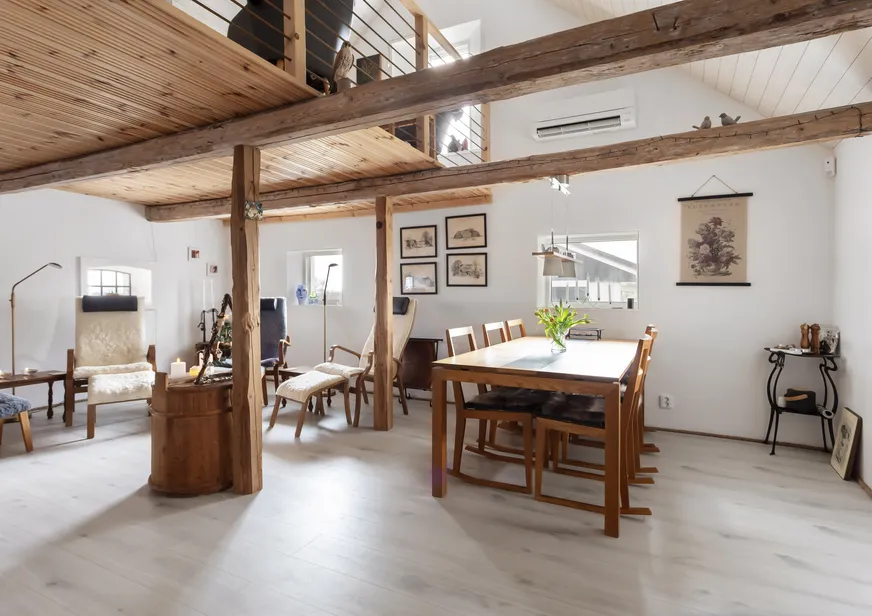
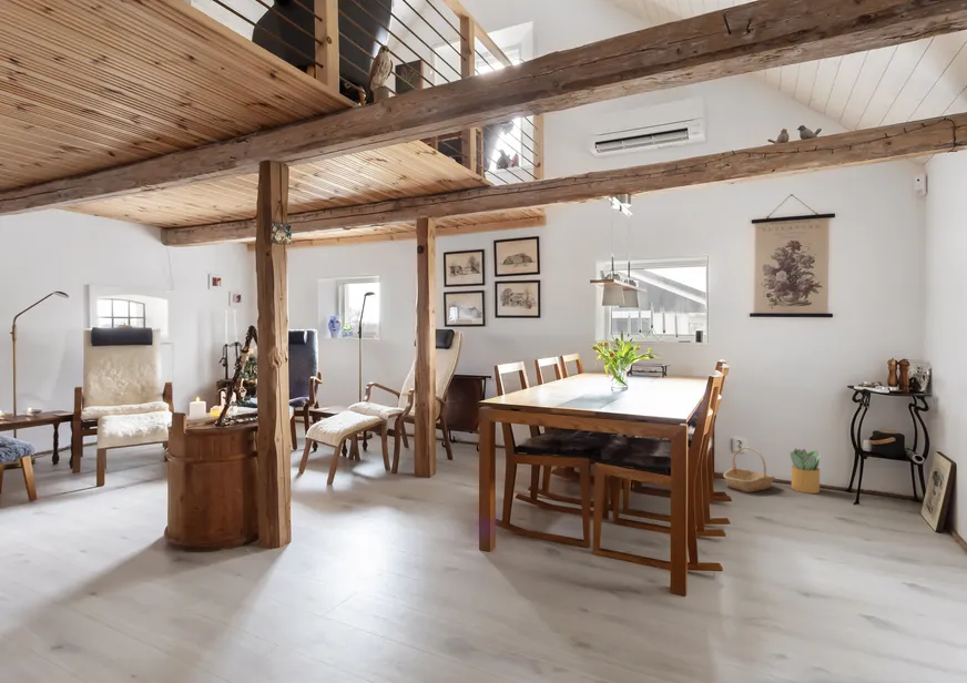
+ potted plant (803, 469)
+ basket (749, 470)
